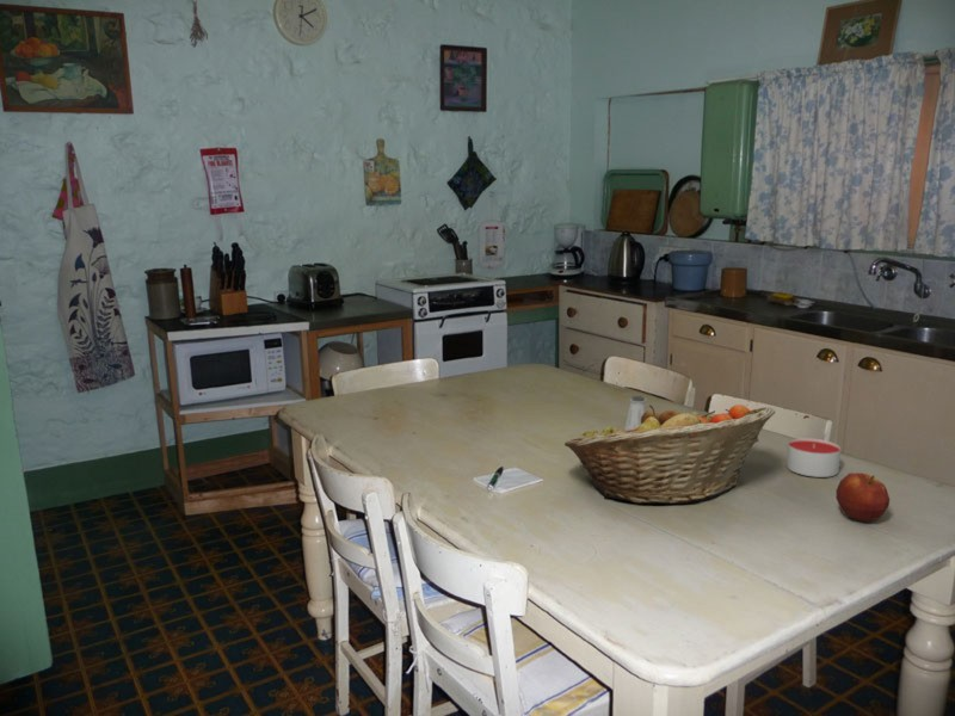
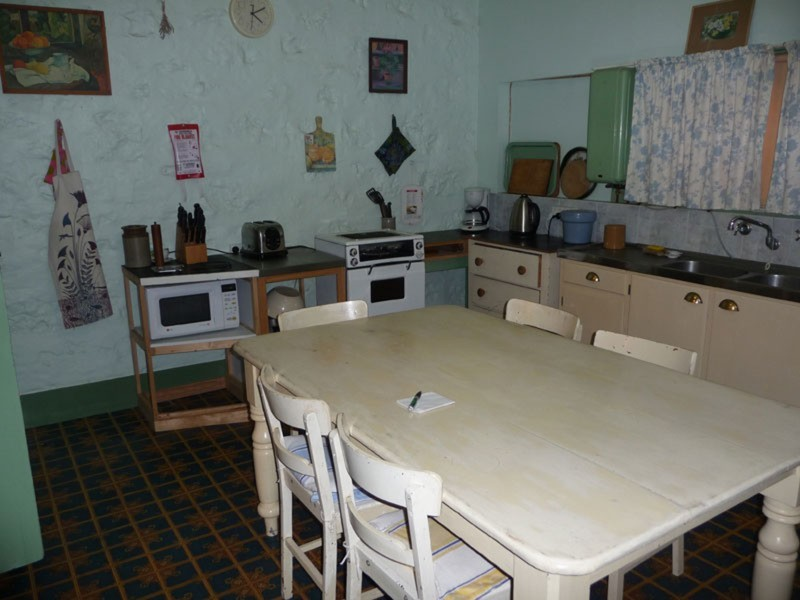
- candle (813, 456)
- apple (862, 495)
- fruit basket (670, 443)
- saltshaker (637, 414)
